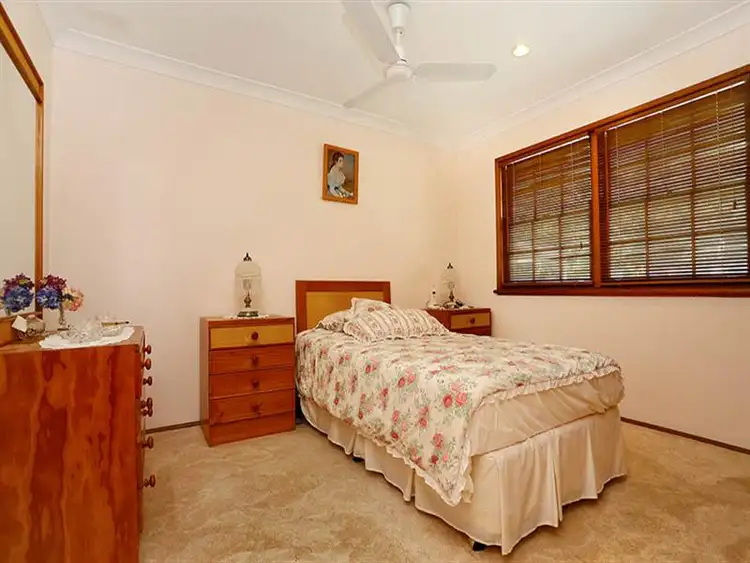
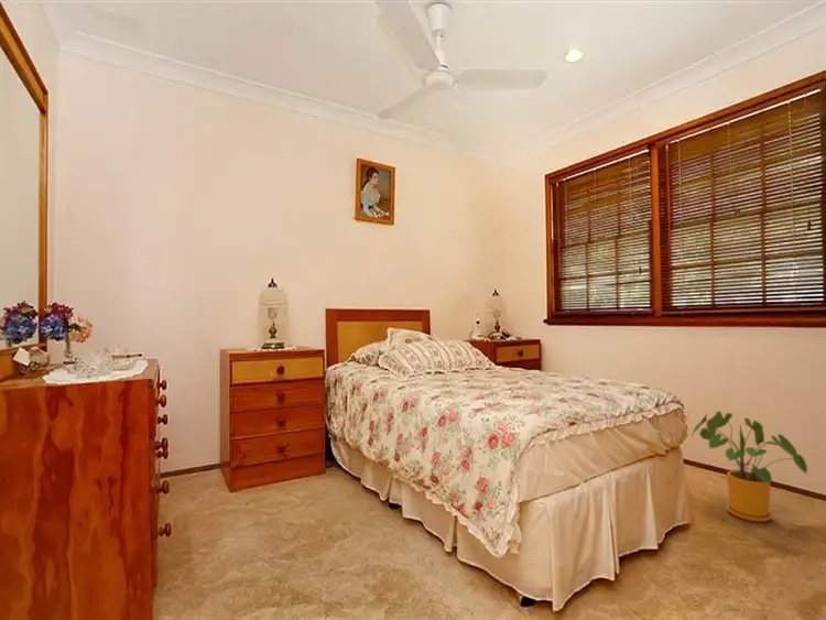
+ house plant (742, 466)
